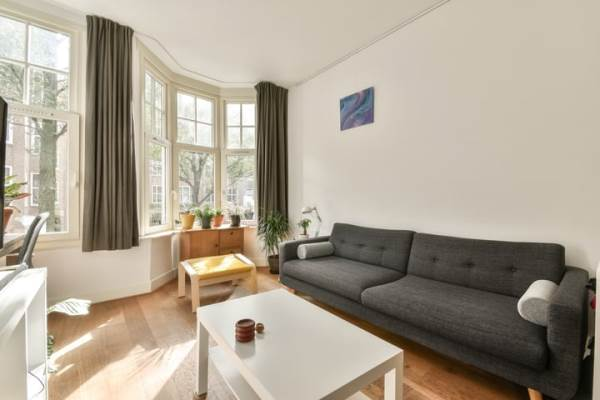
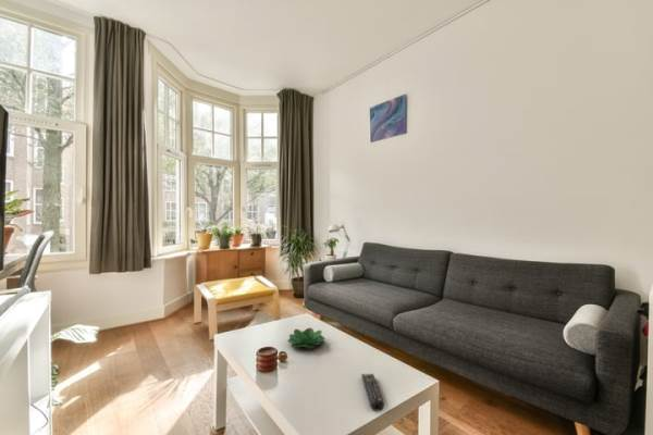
+ remote control (371, 388)
+ succulent plant (306, 337)
